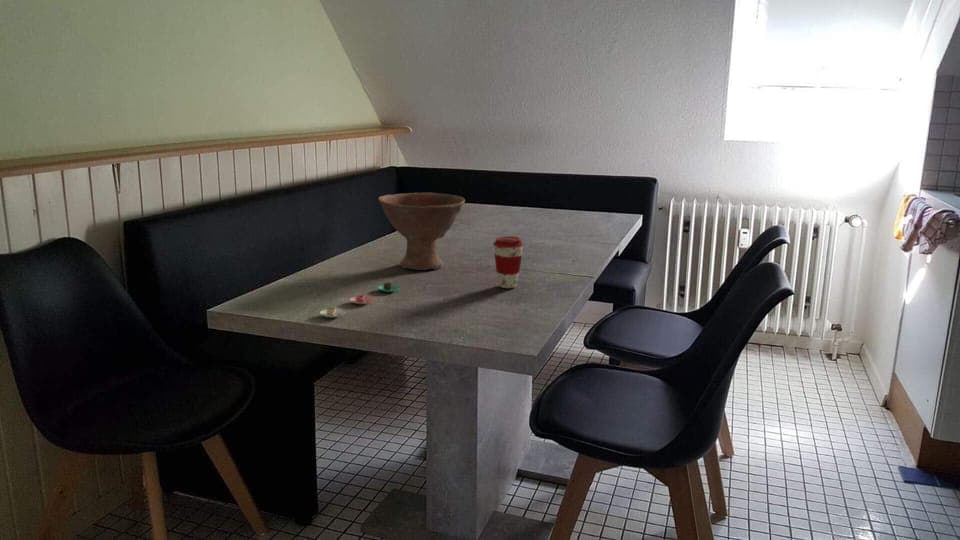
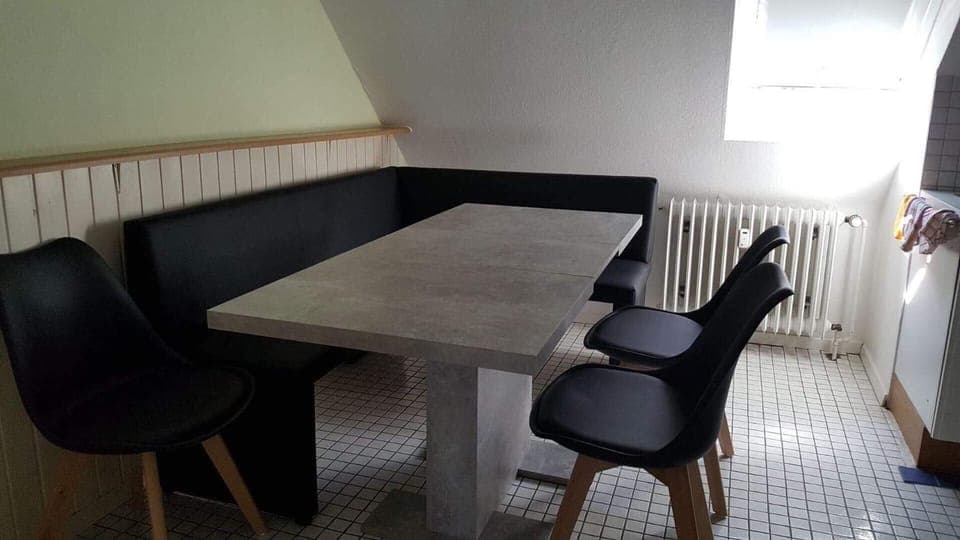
- plate (362, 297)
- coffee cup (508, 262)
- bowl (421, 230)
